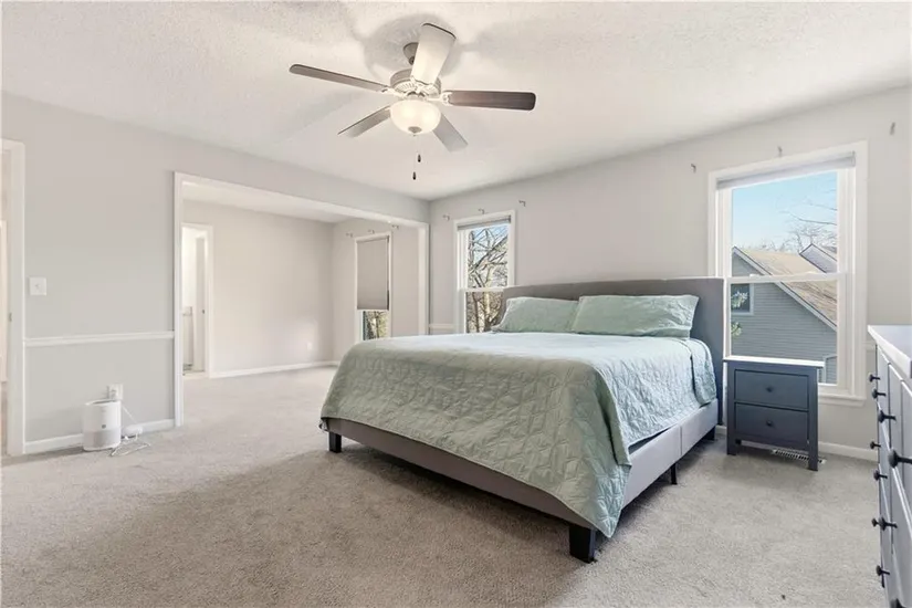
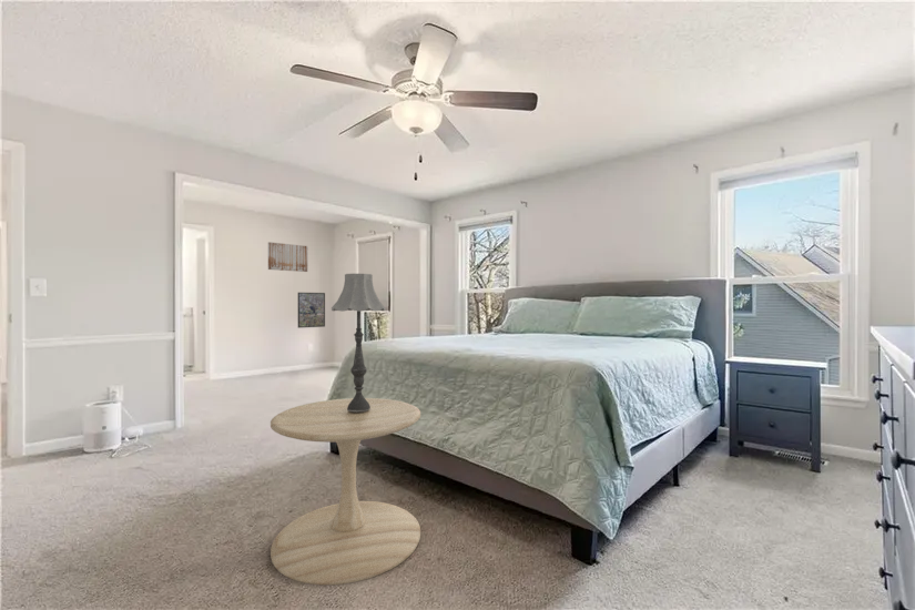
+ wall art (288, 257)
+ table lamp (358, 339)
+ side table (348, 476)
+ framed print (312, 309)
